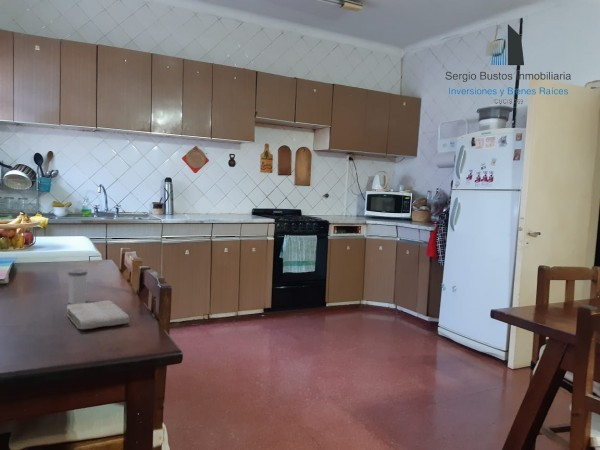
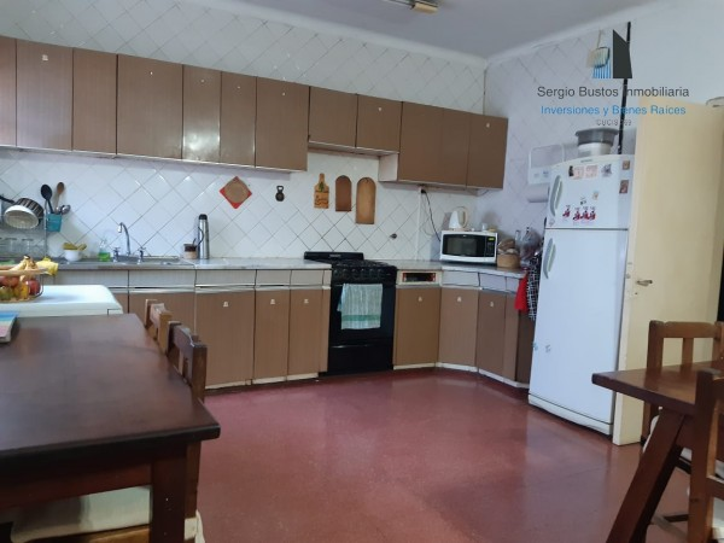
- washcloth (96, 313)
- salt shaker (77, 286)
